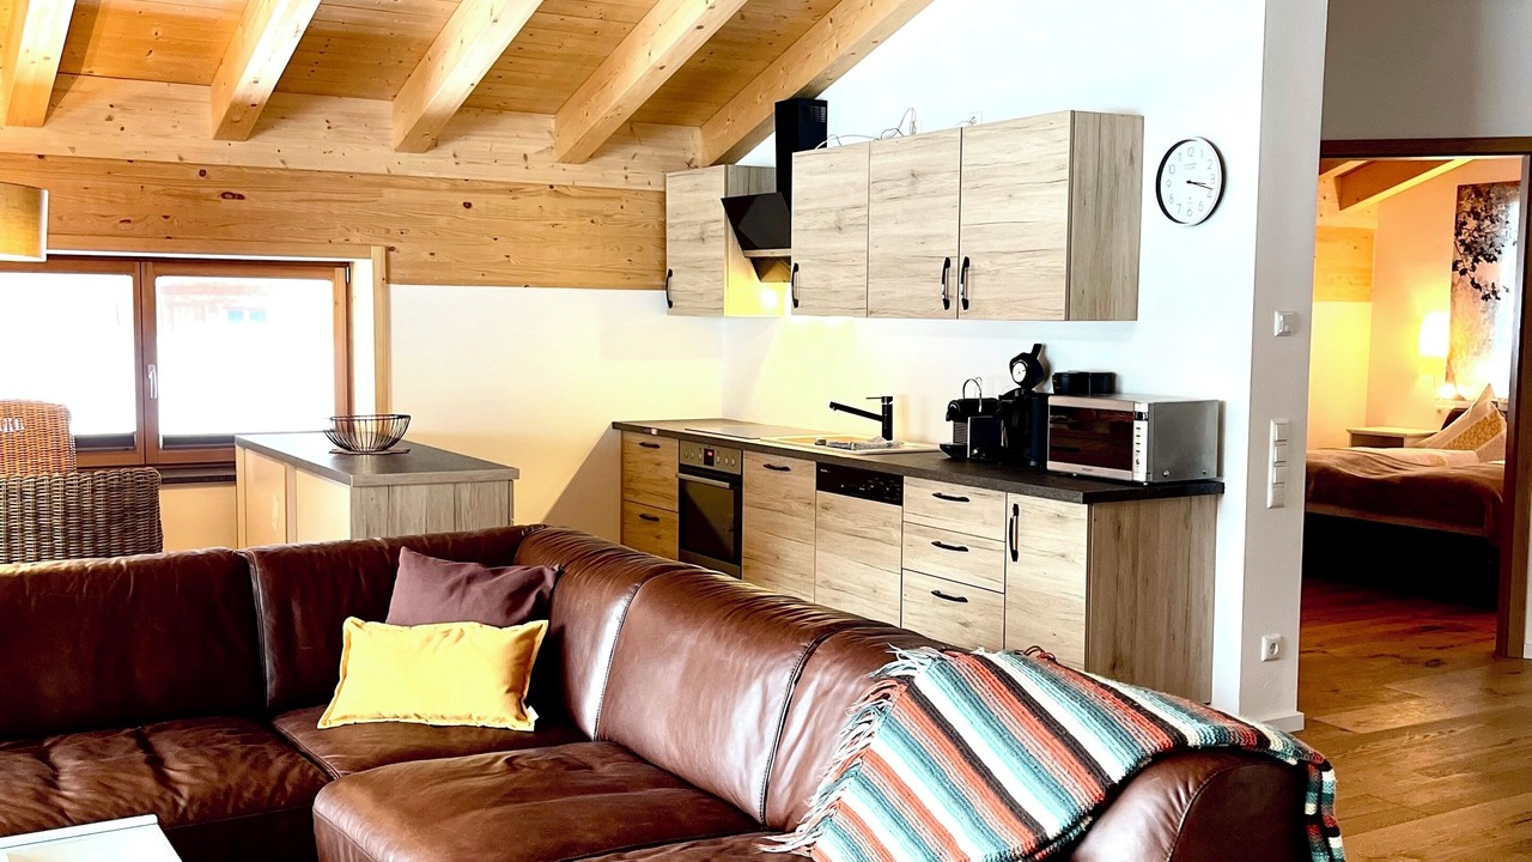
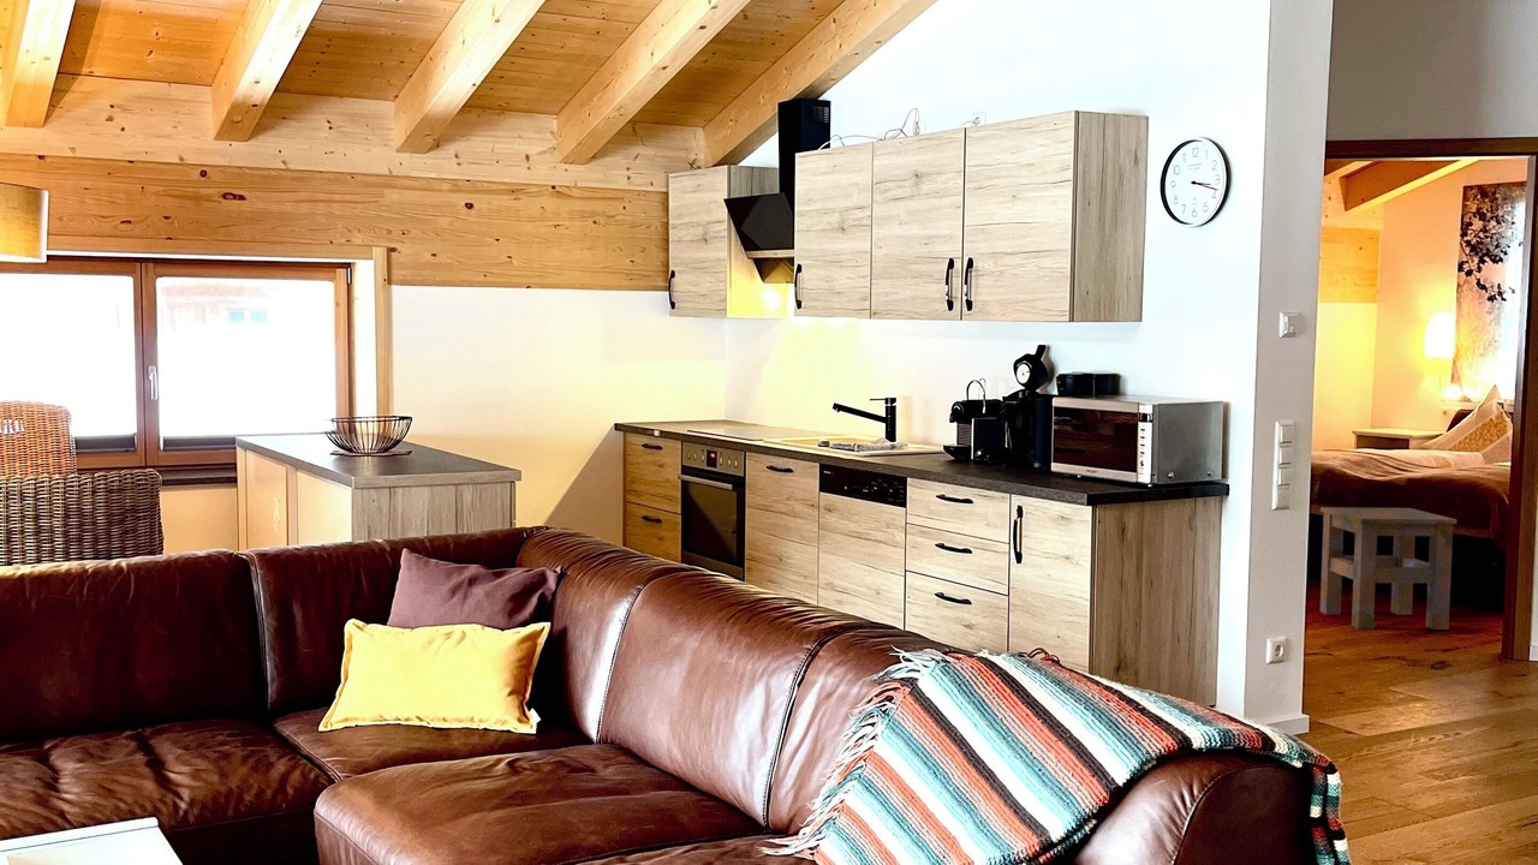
+ side table (1384, 566)
